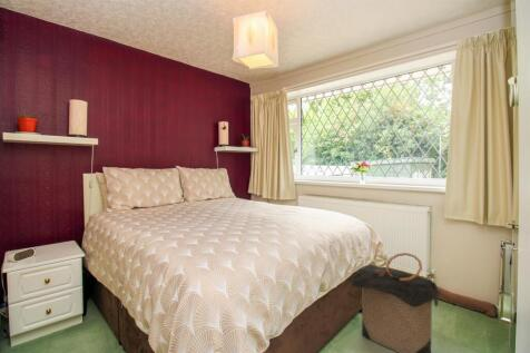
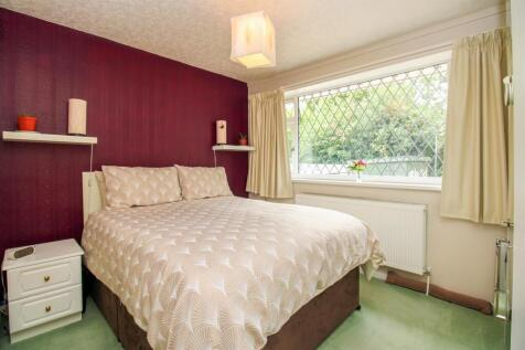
- laundry hamper (392, 297)
